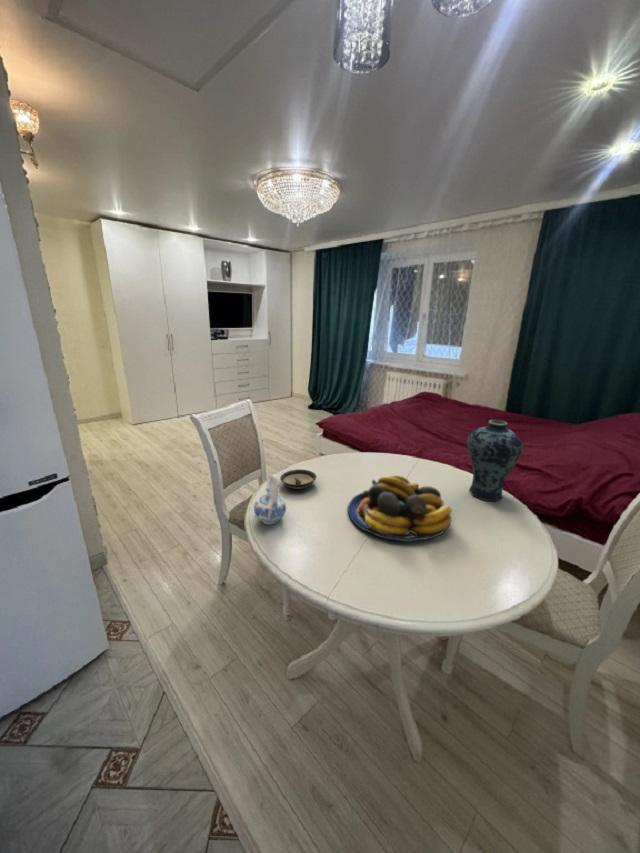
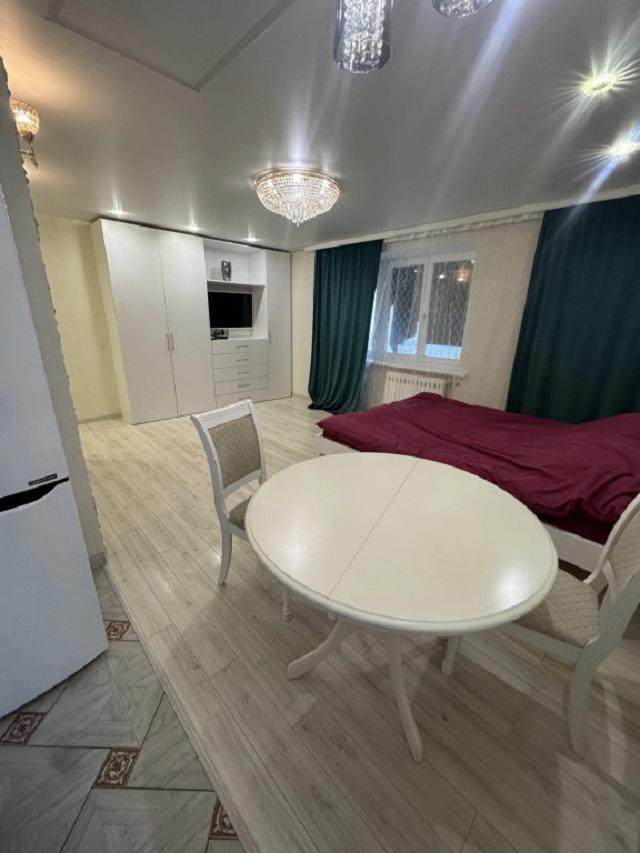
- vase (491, 459)
- fruit bowl (398, 496)
- ceramic pitcher (269, 496)
- saucer (298, 480)
